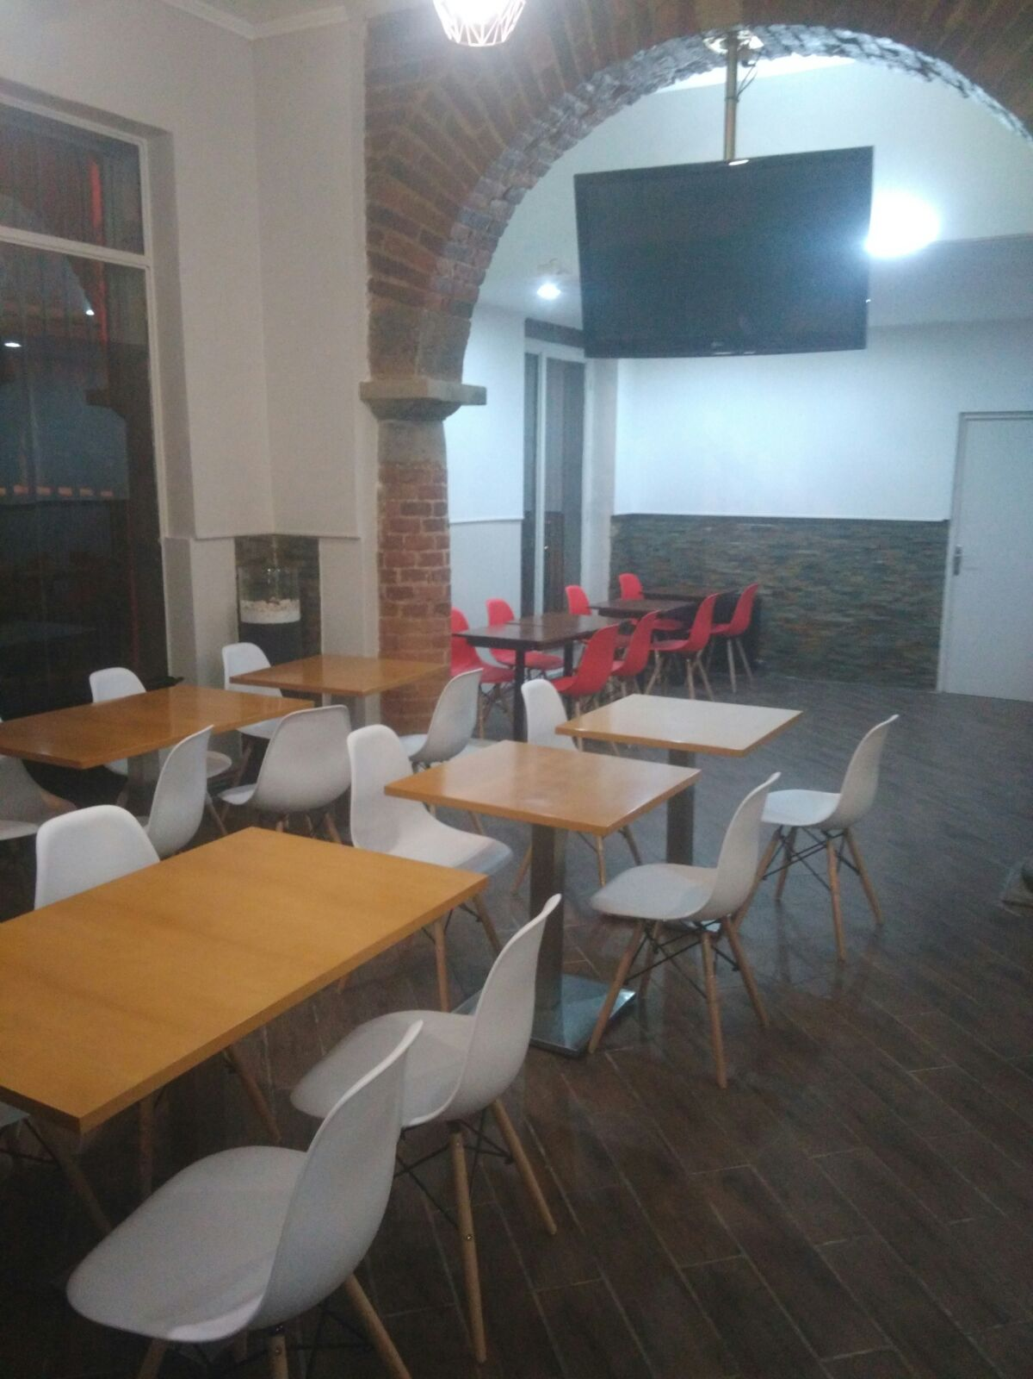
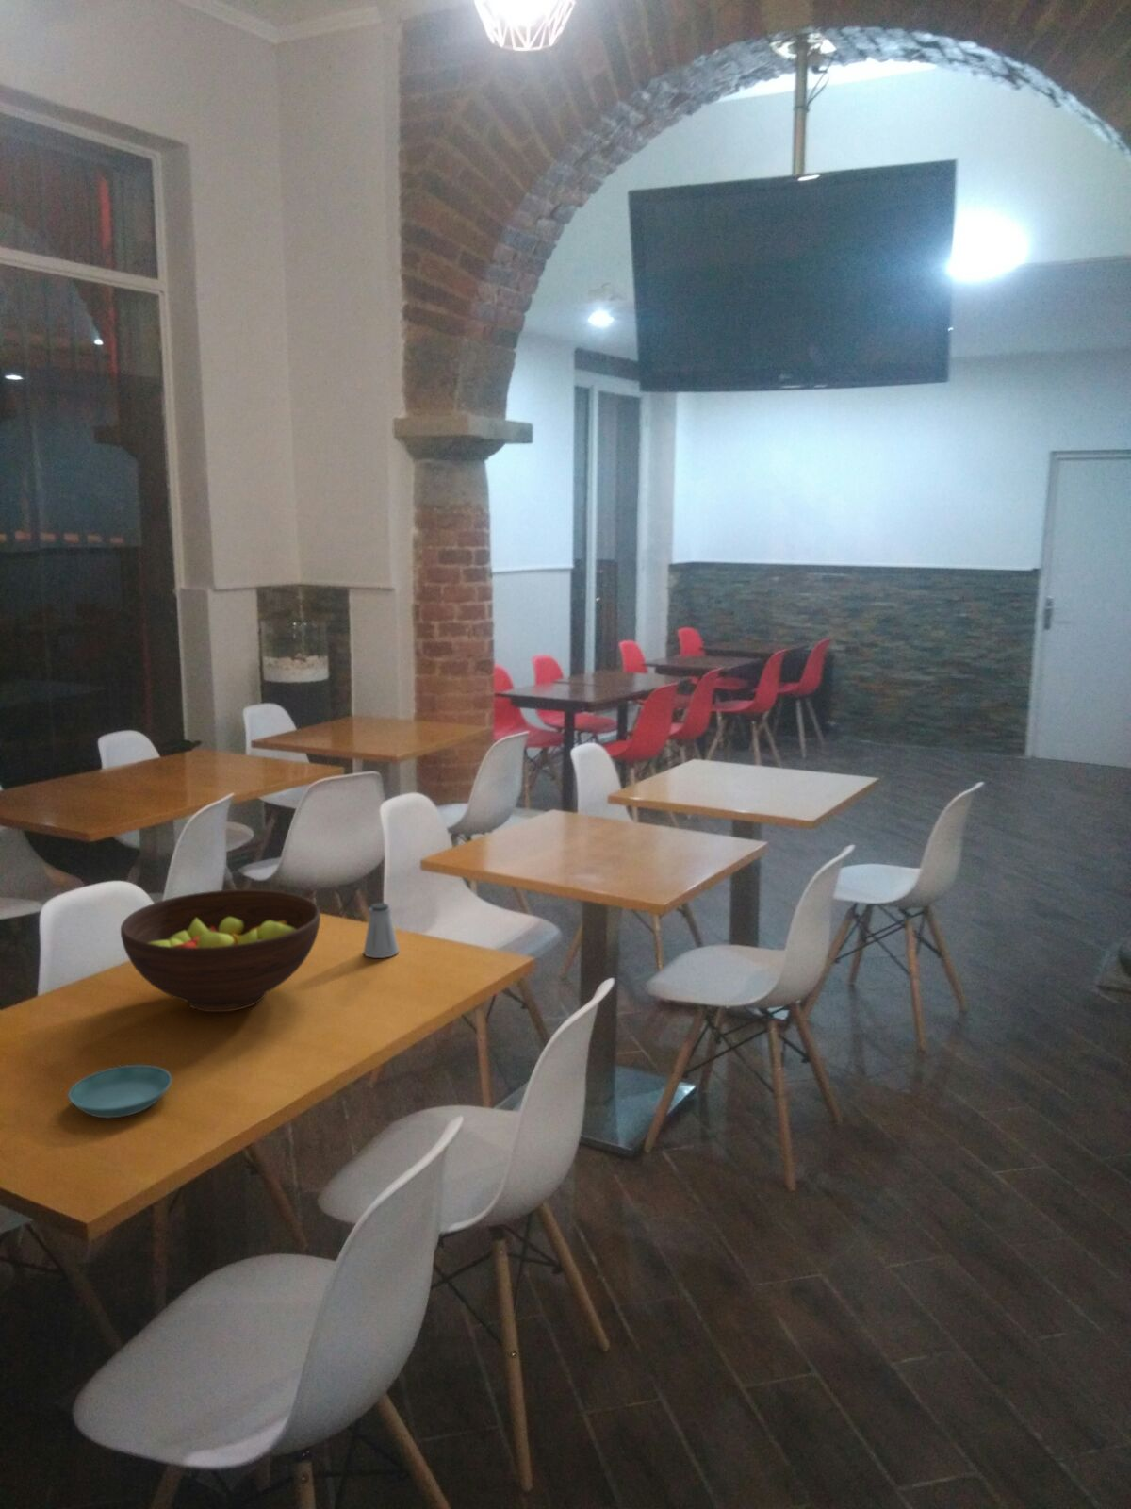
+ saucer (121, 1093)
+ saltshaker (380, 928)
+ fruit bowl (225, 958)
